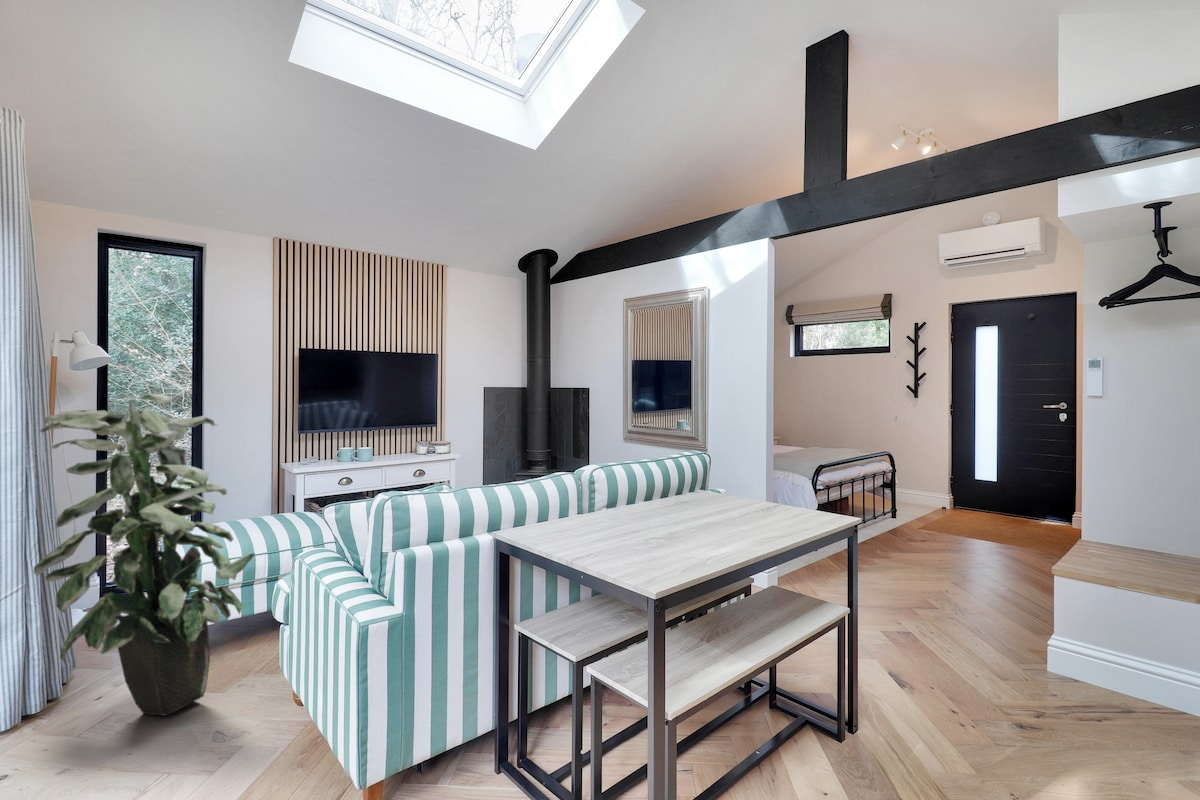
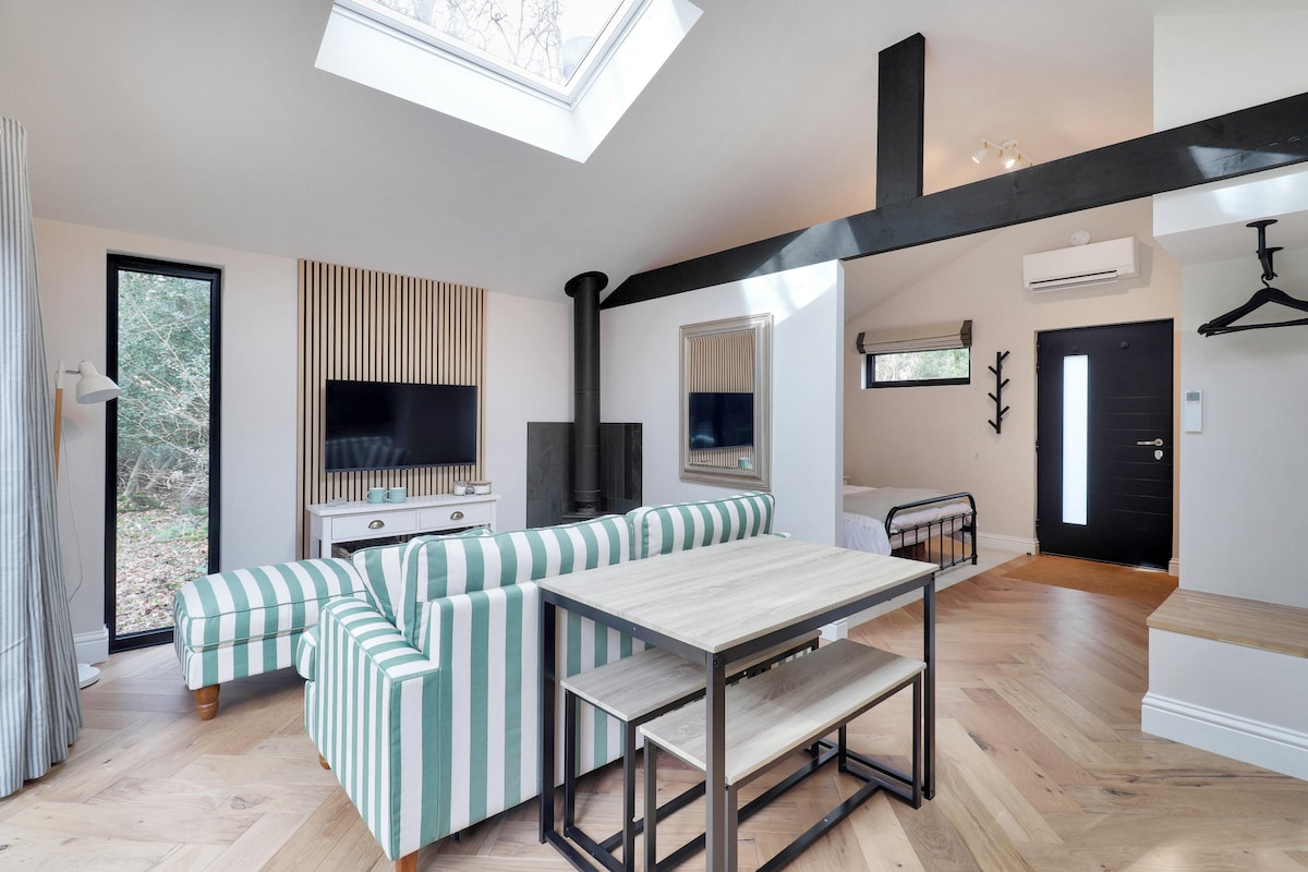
- indoor plant (149, 552)
